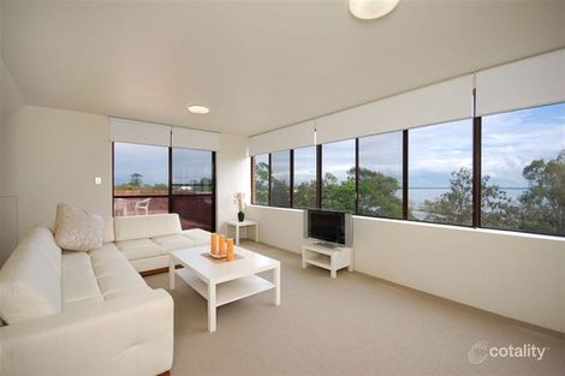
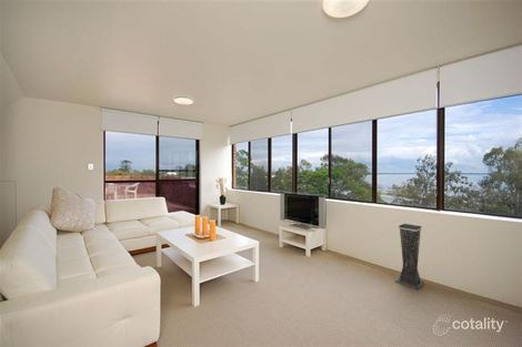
+ pedestal (409, 254)
